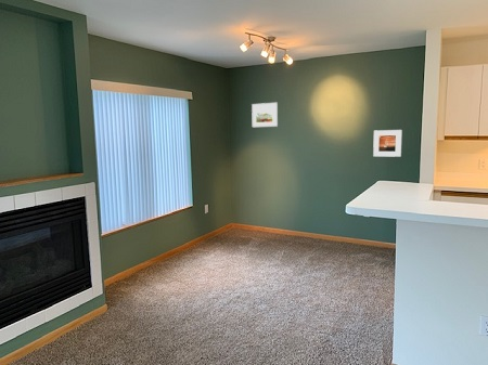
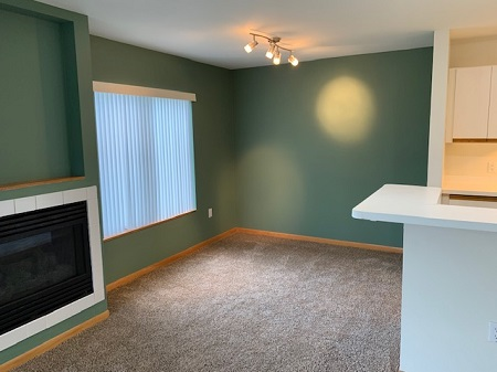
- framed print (387, 143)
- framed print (264, 115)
